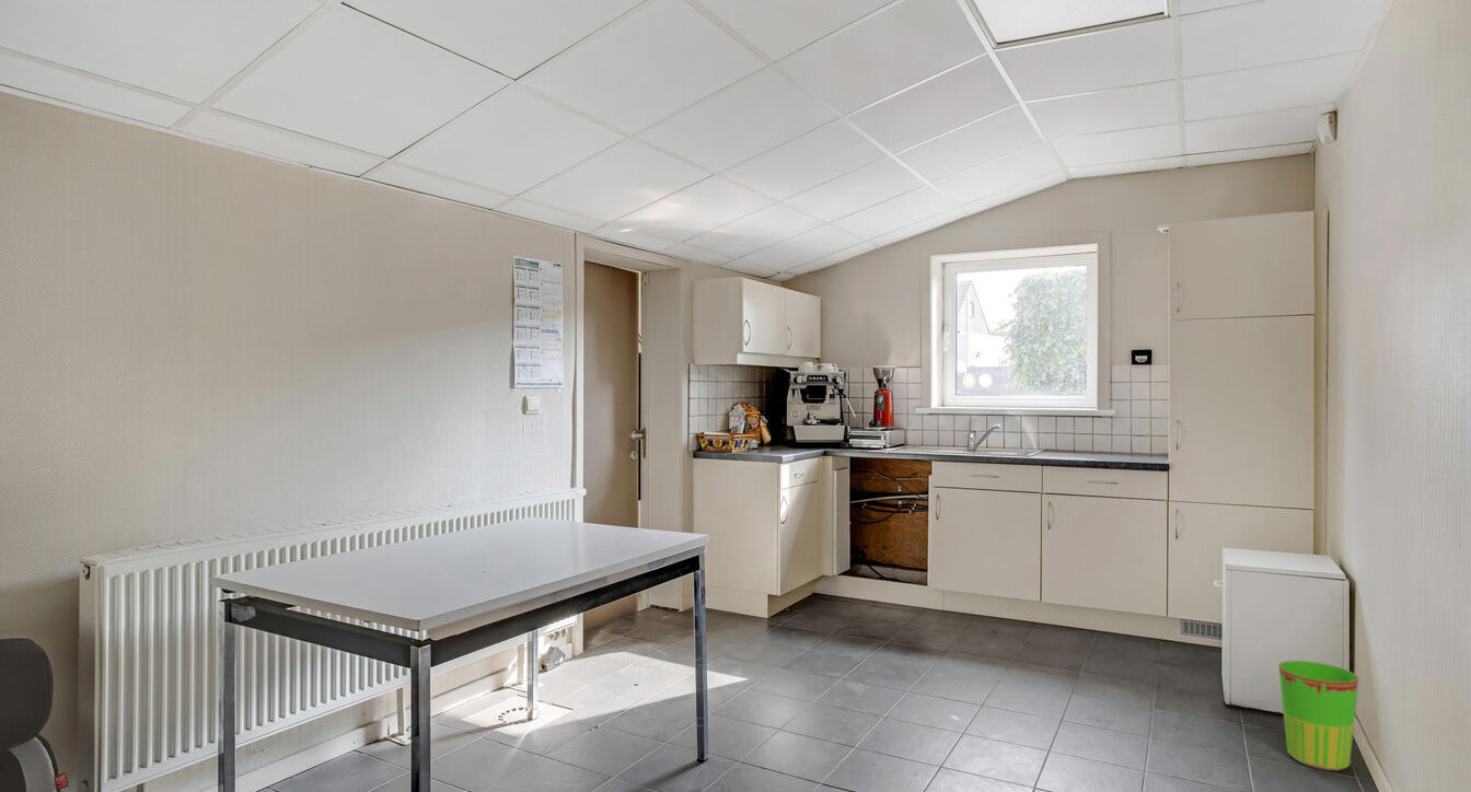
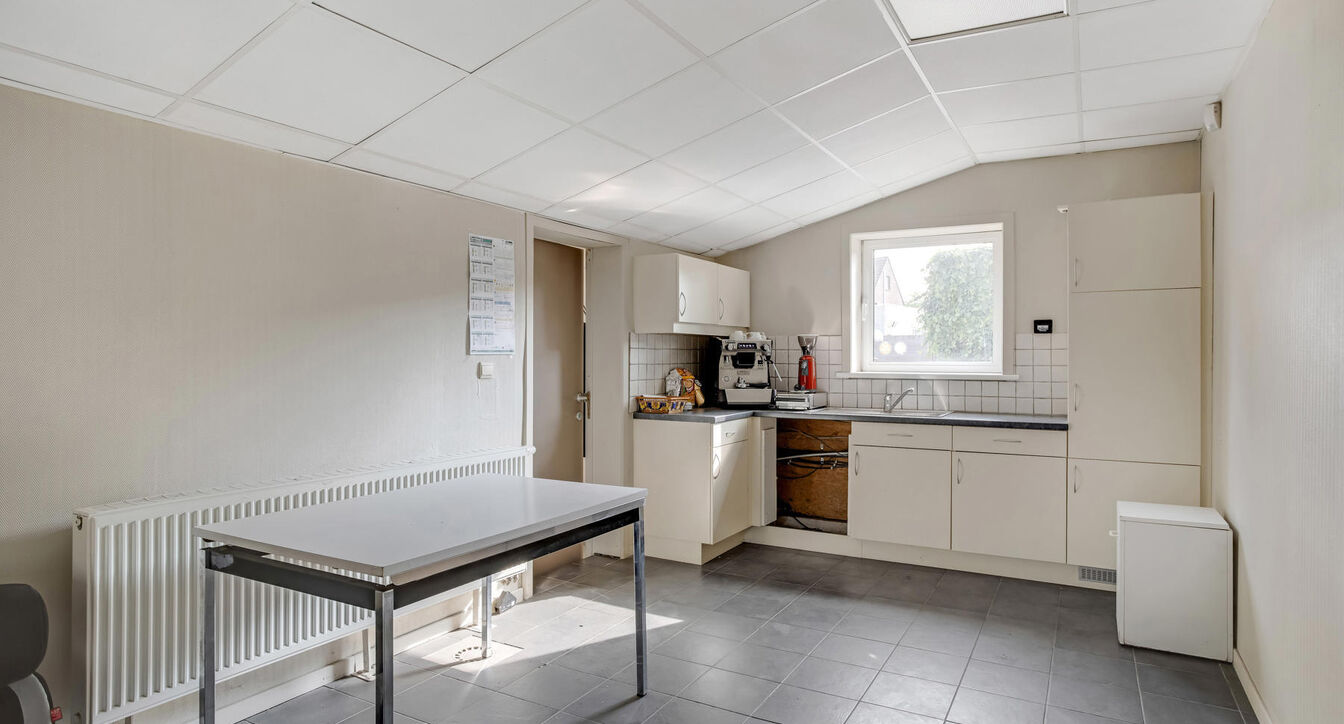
- waste bin (1318, 715)
